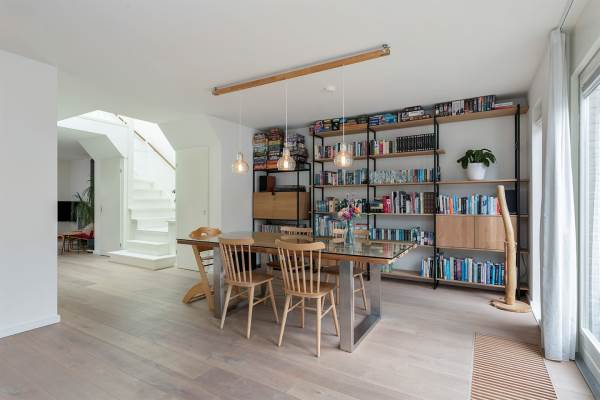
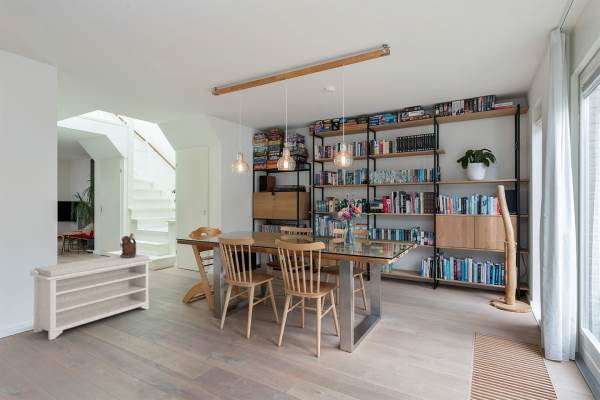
+ bench (97, 290)
+ ceramic vessel (128, 245)
